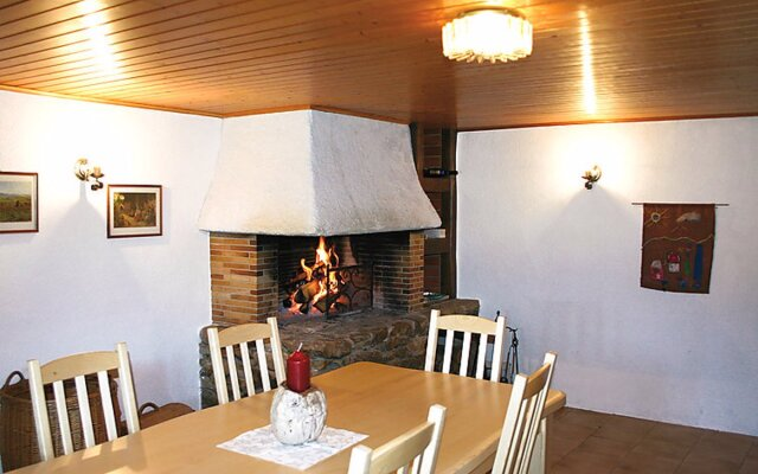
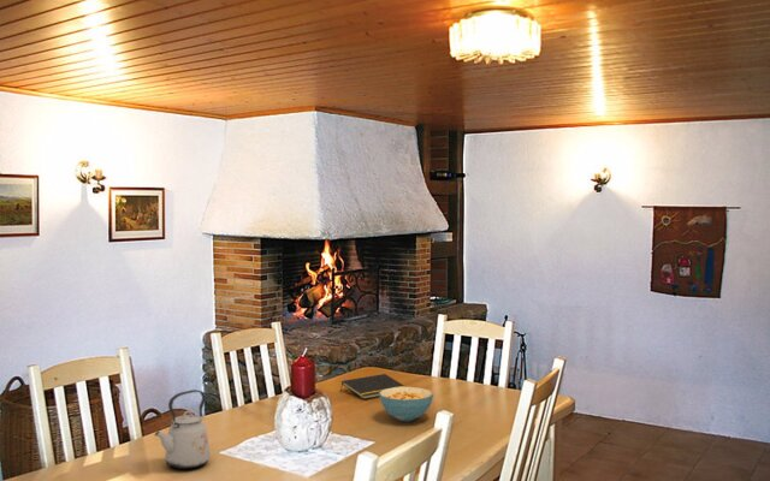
+ notepad (374, 385)
+ kettle (180, 429)
+ cereal bowl (405, 405)
